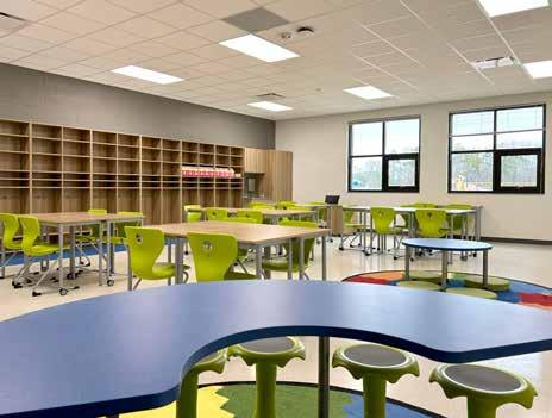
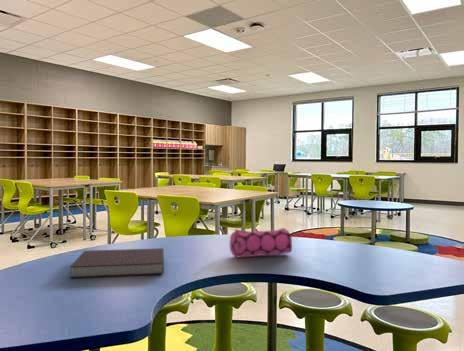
+ notebook (121, 261)
+ pencil case (261, 241)
